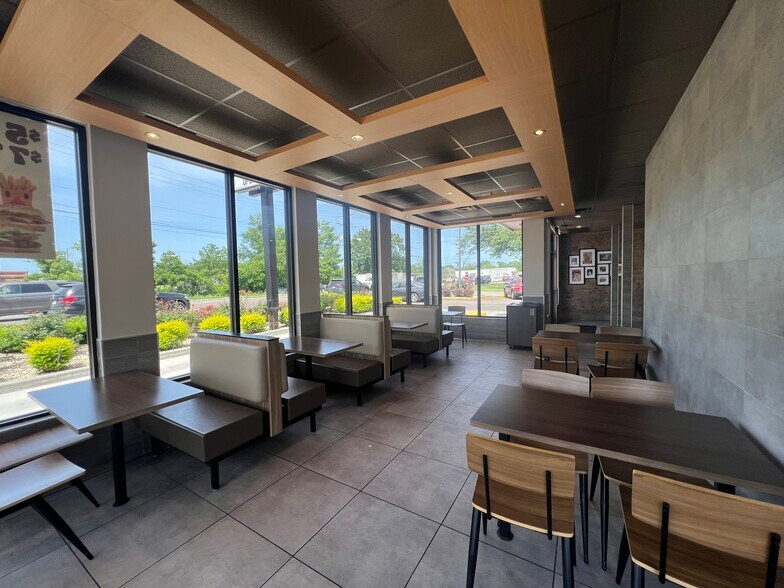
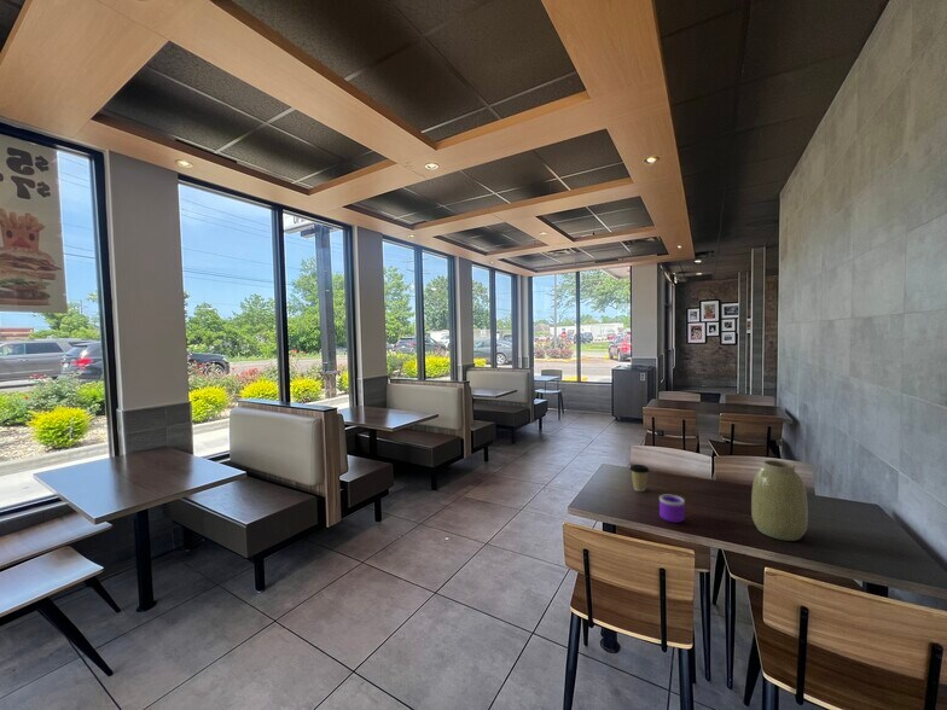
+ mug (673, 507)
+ vase (778, 497)
+ coffee cup (639, 477)
